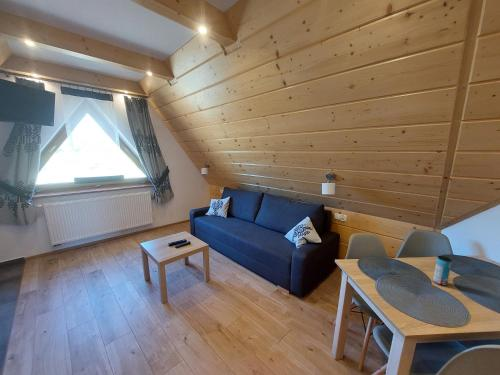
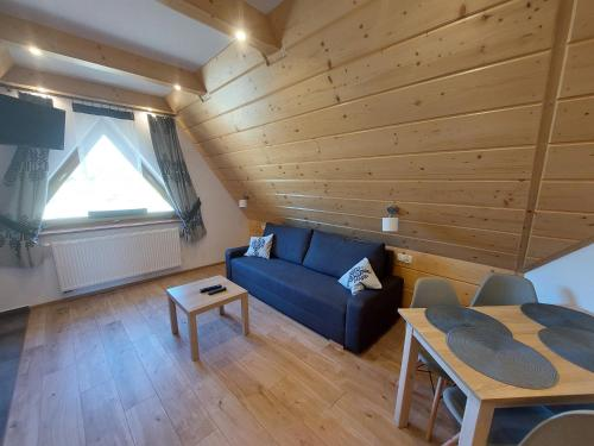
- beverage can (442, 270)
